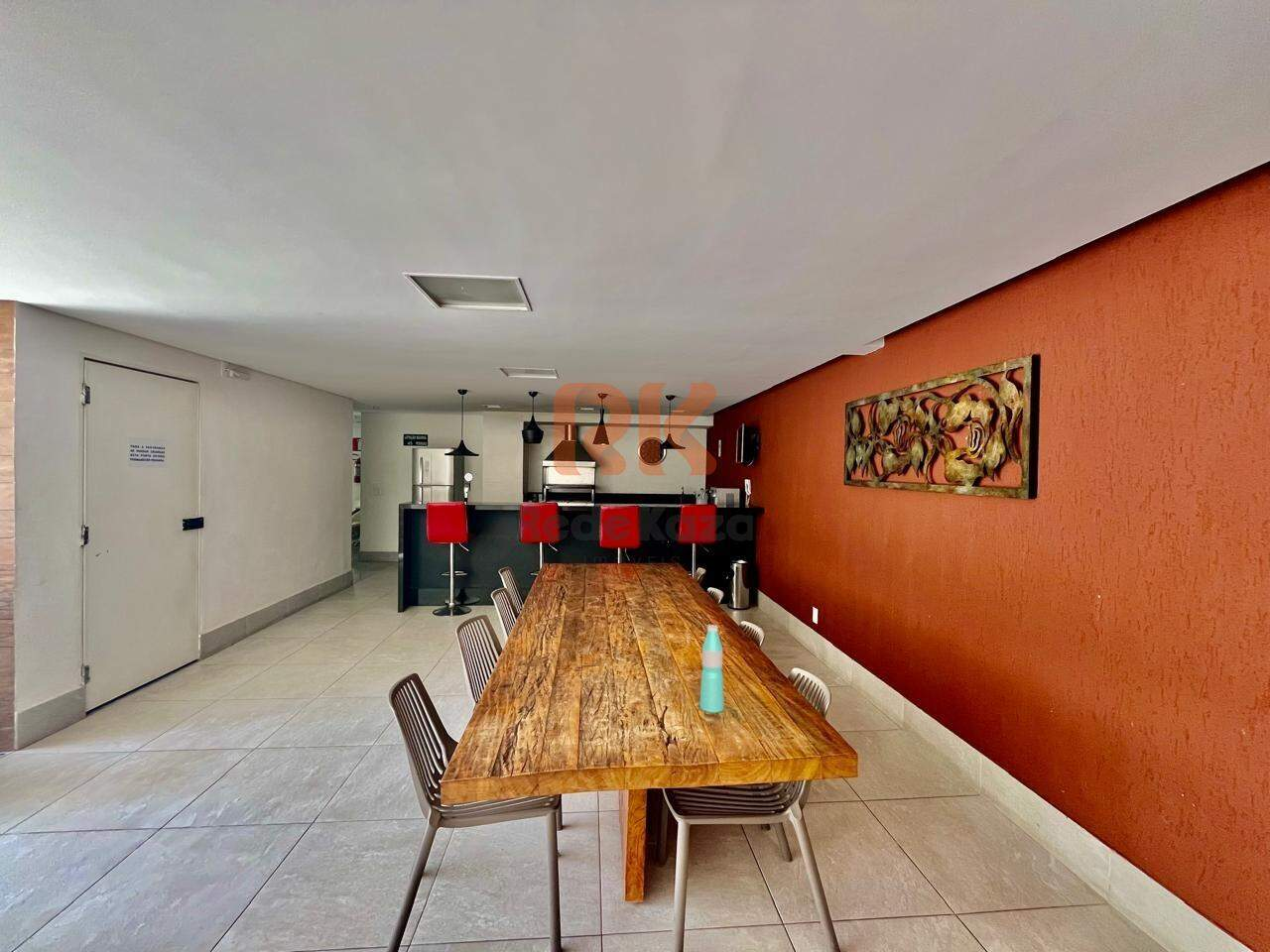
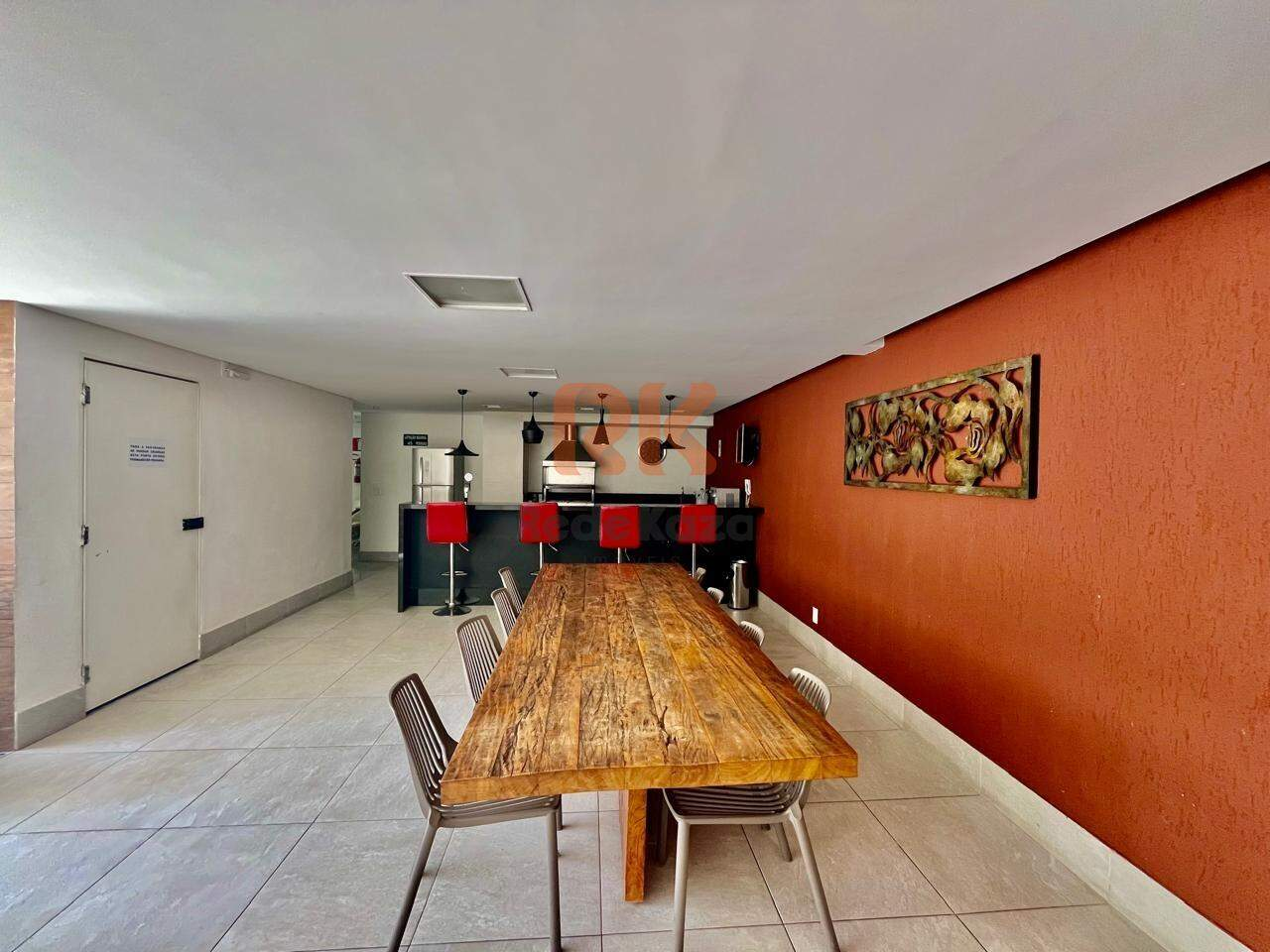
- water bottle (711, 666)
